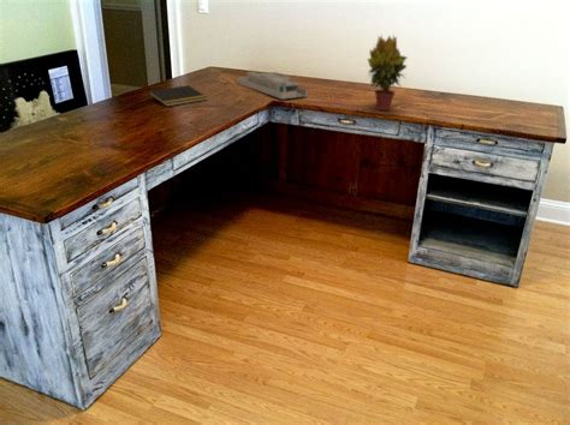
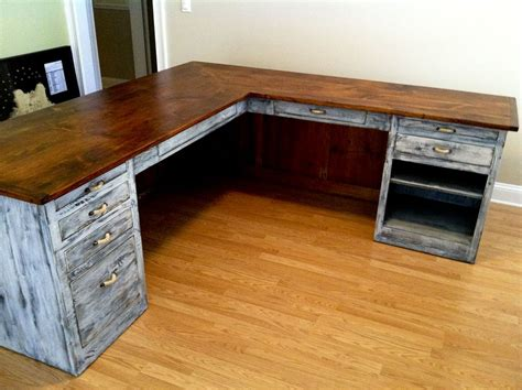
- desk organizer (271, 82)
- potted plant (386, 72)
- notepad (178, 95)
